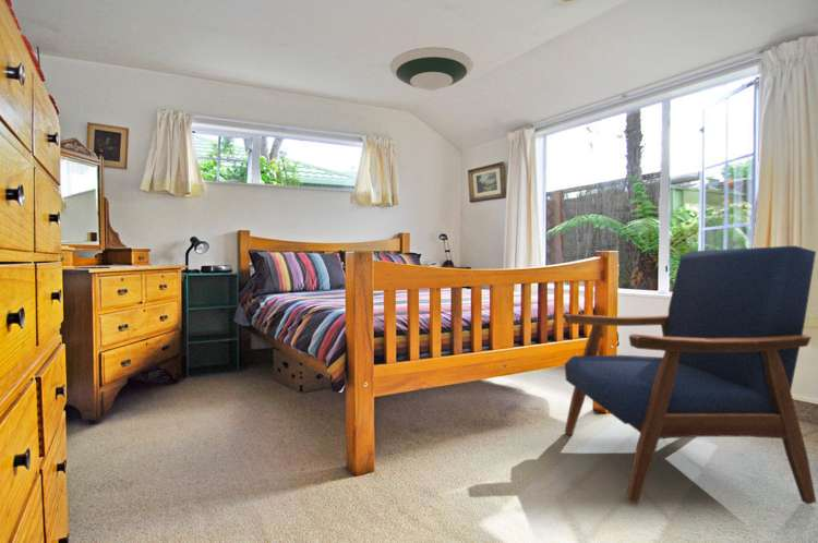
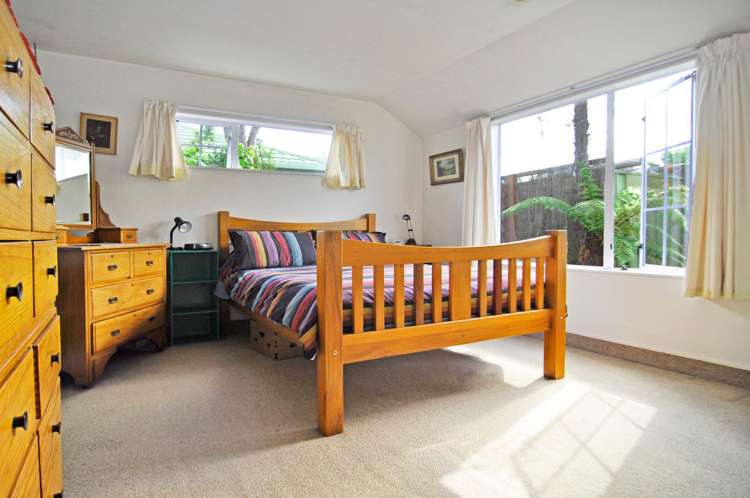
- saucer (431, 77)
- armchair (670, 355)
